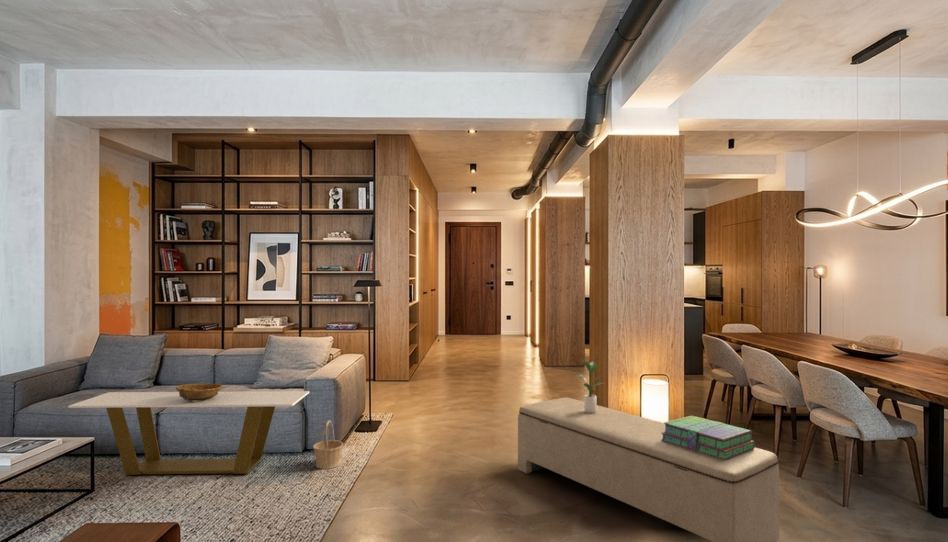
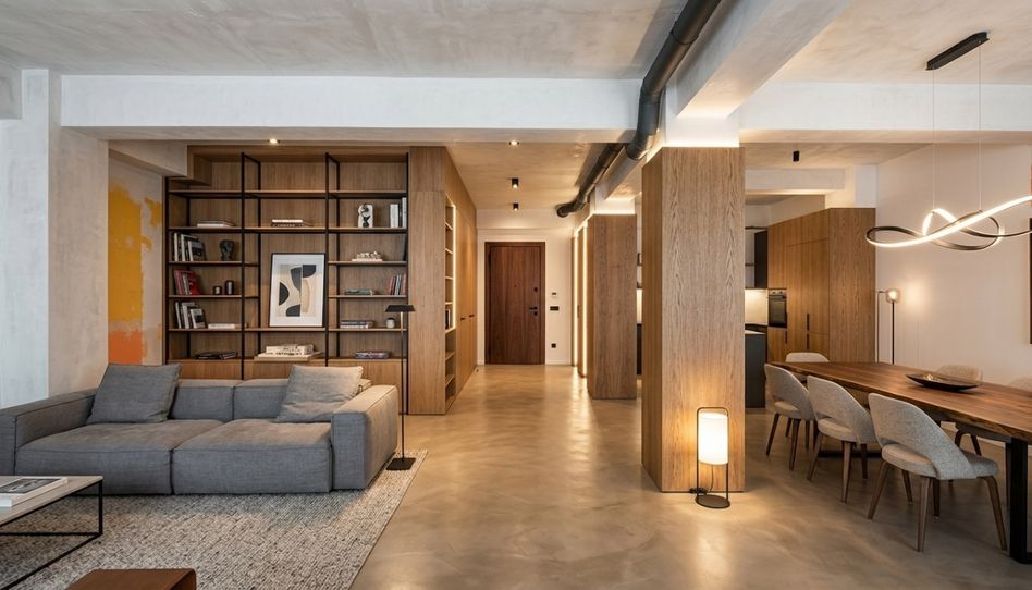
- basket (328, 442)
- decorative bowl (199, 391)
- coffee table (196, 459)
- stack of books (706, 434)
- bench (628, 461)
- potted plant (592, 384)
